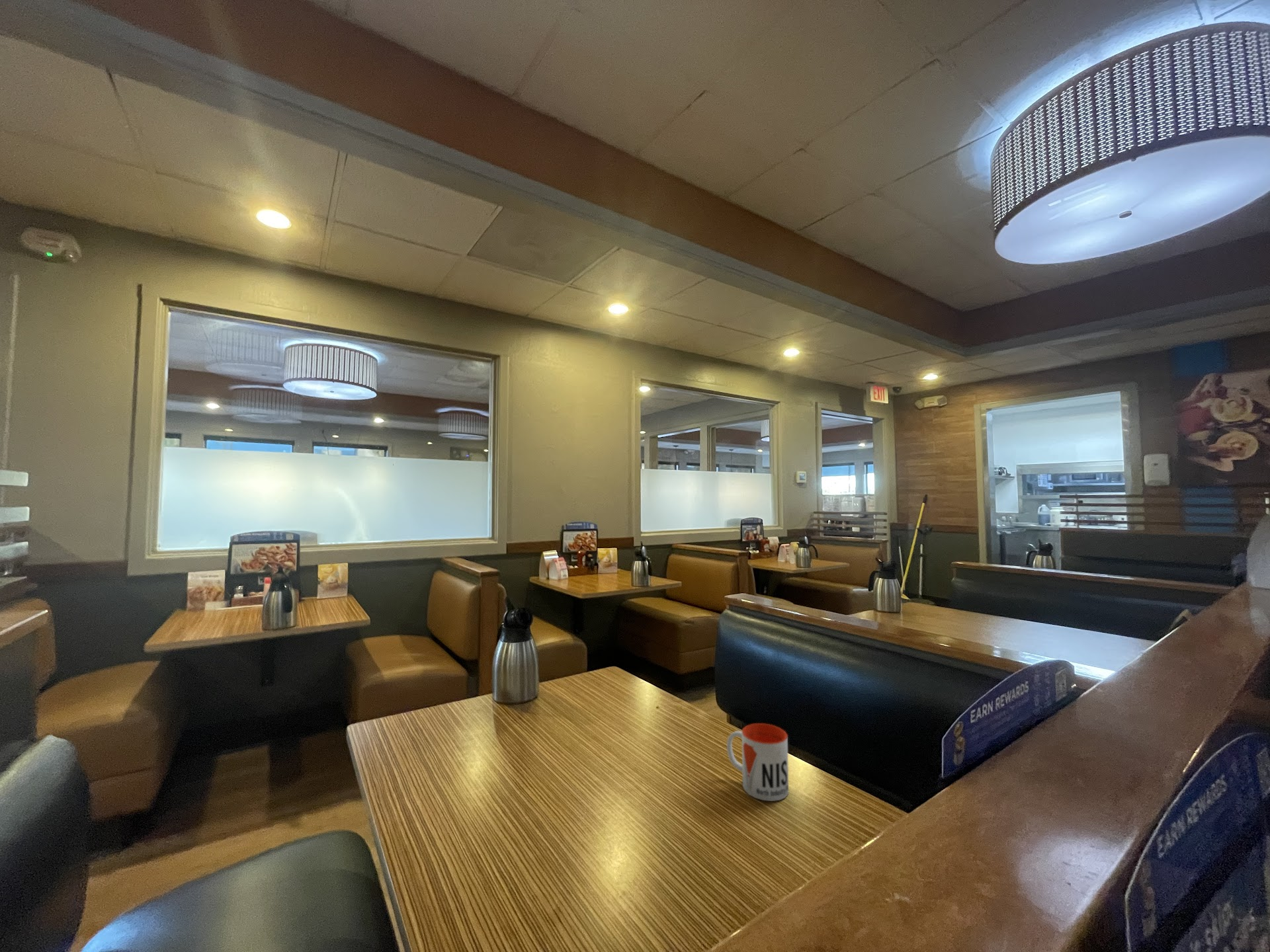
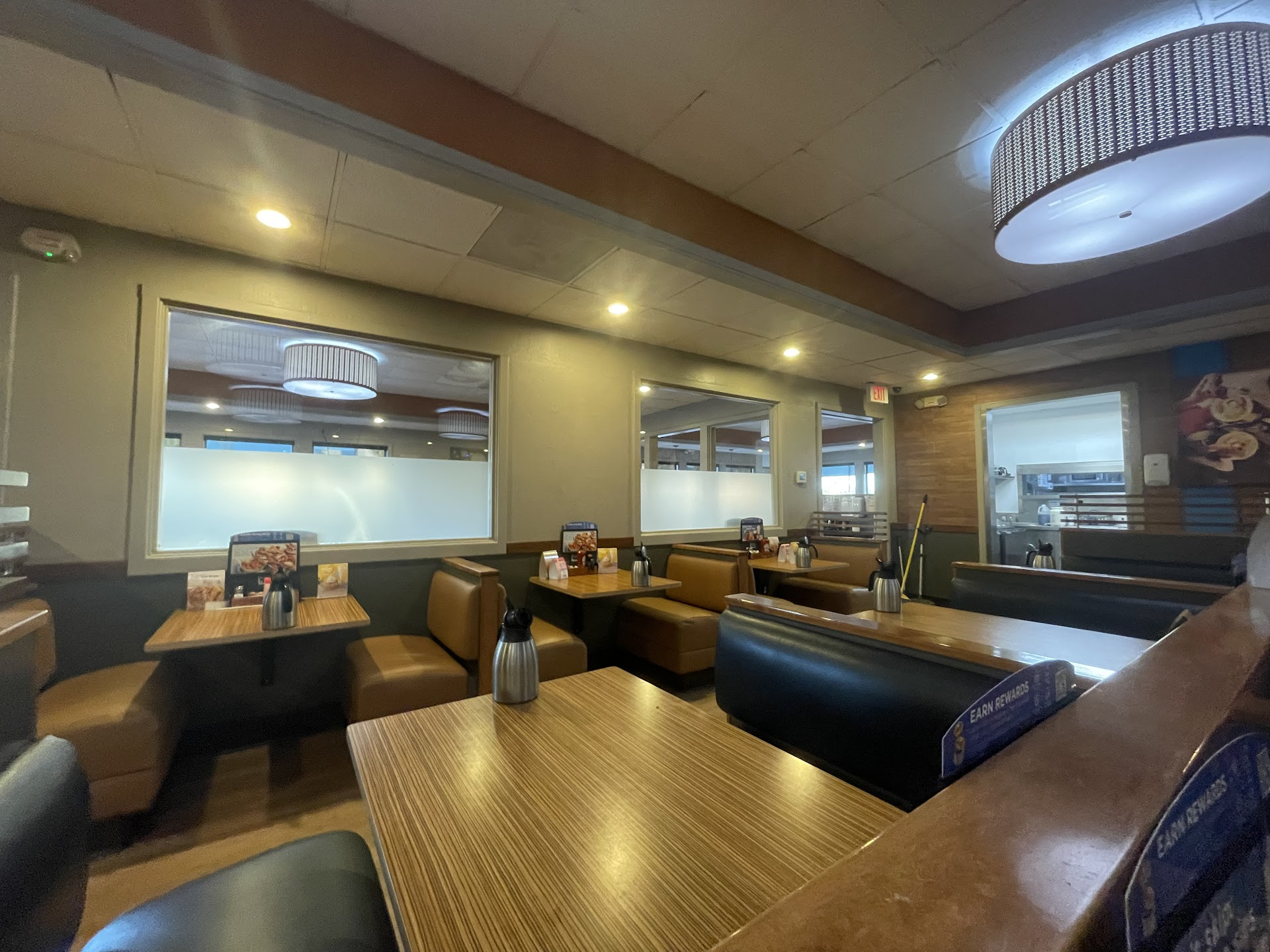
- mug (755, 757)
